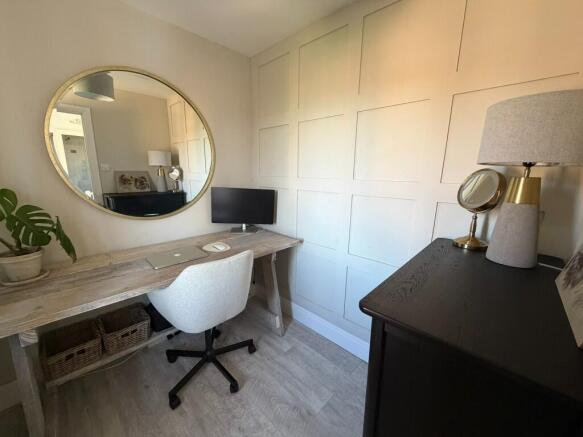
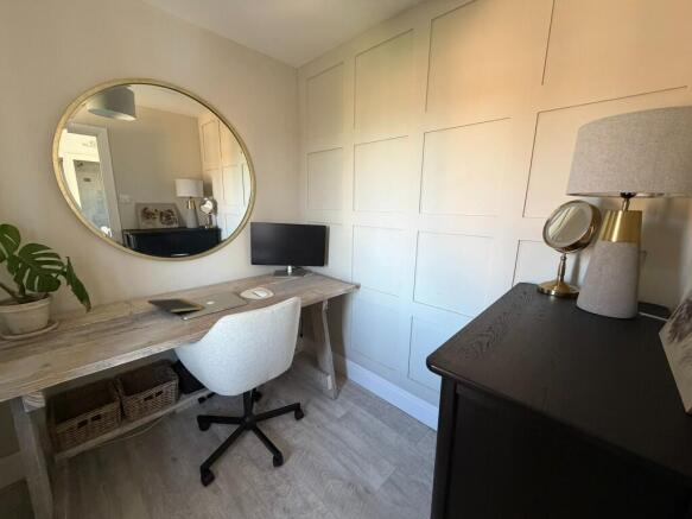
+ notepad (176, 304)
